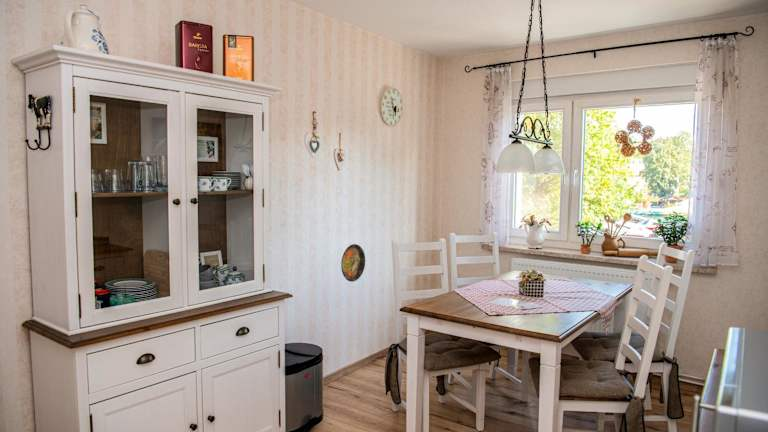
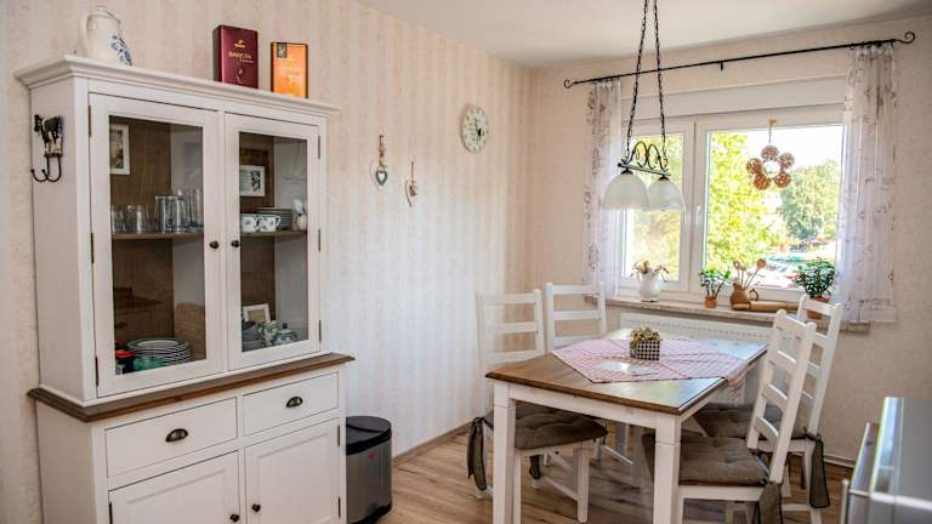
- decorative plate (352, 262)
